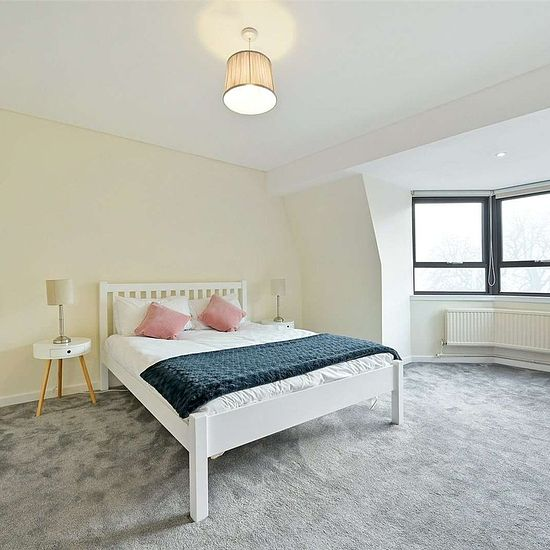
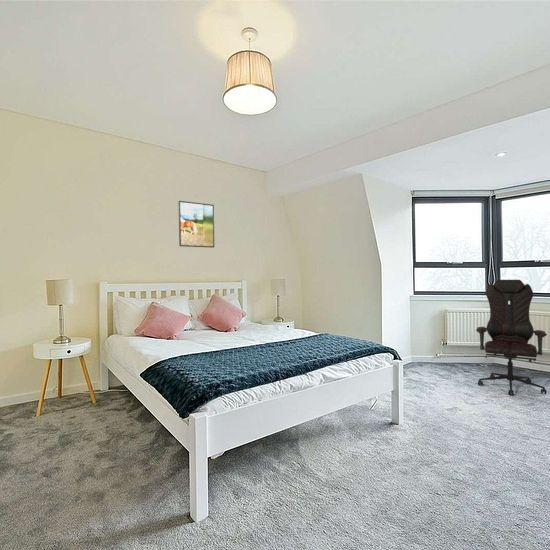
+ office chair (509, 333)
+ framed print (197, 224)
